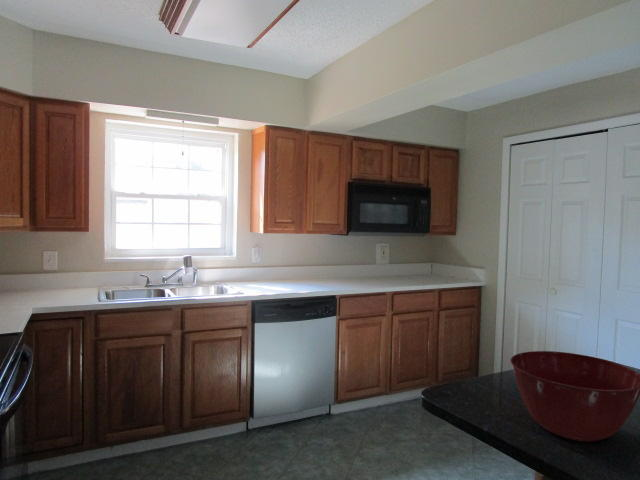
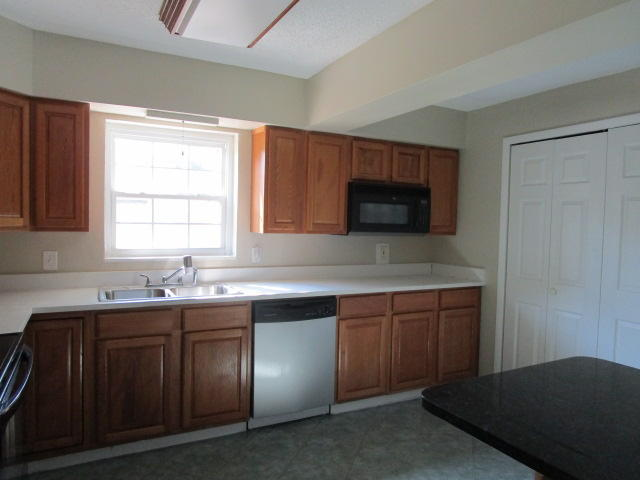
- mixing bowl (572, 398)
